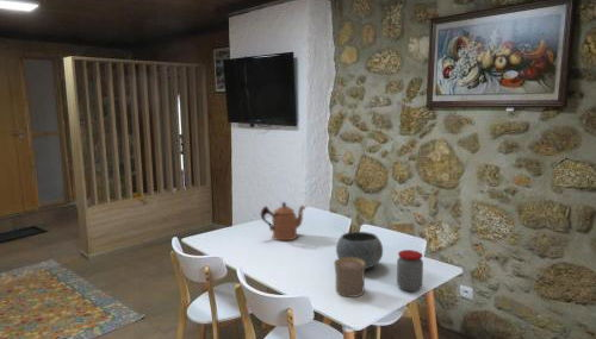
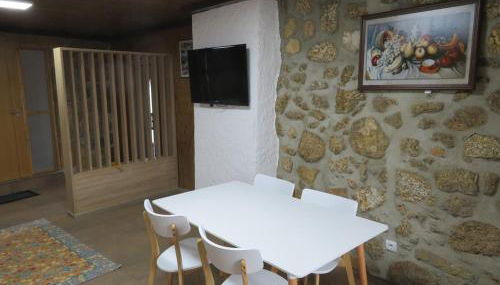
- coffeepot (284, 219)
- jar (409, 270)
- bowl (359, 251)
- cup (349, 276)
